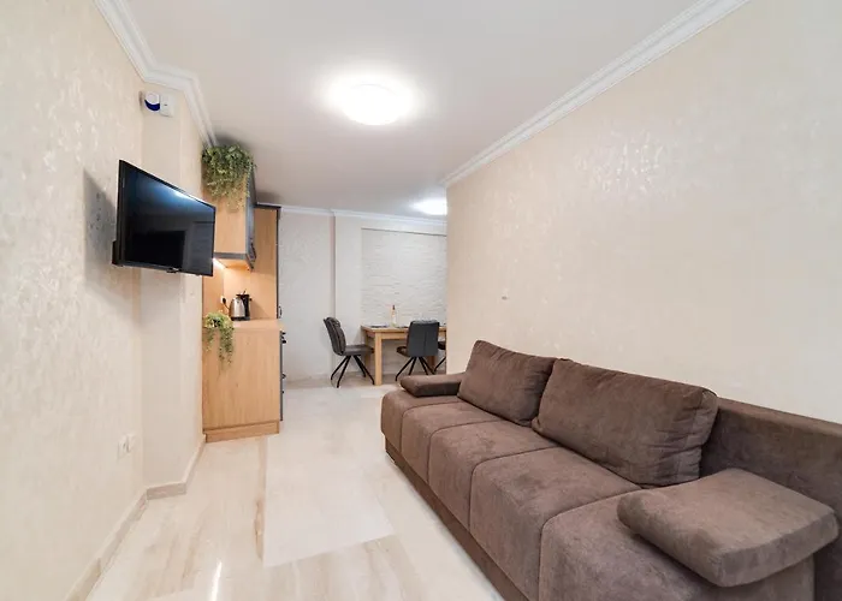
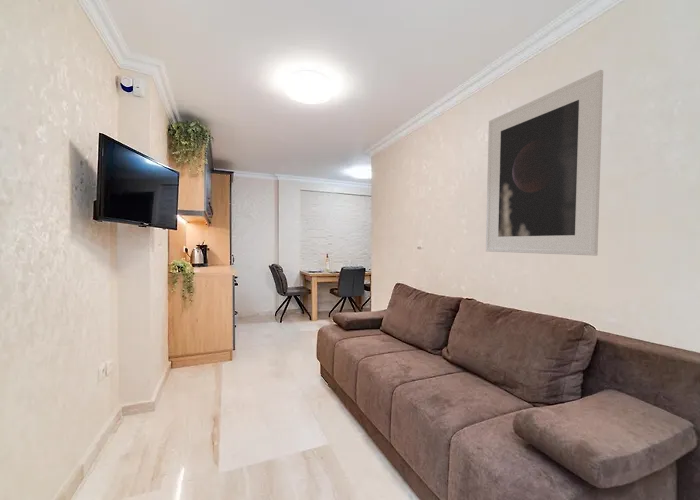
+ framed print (534, 177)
